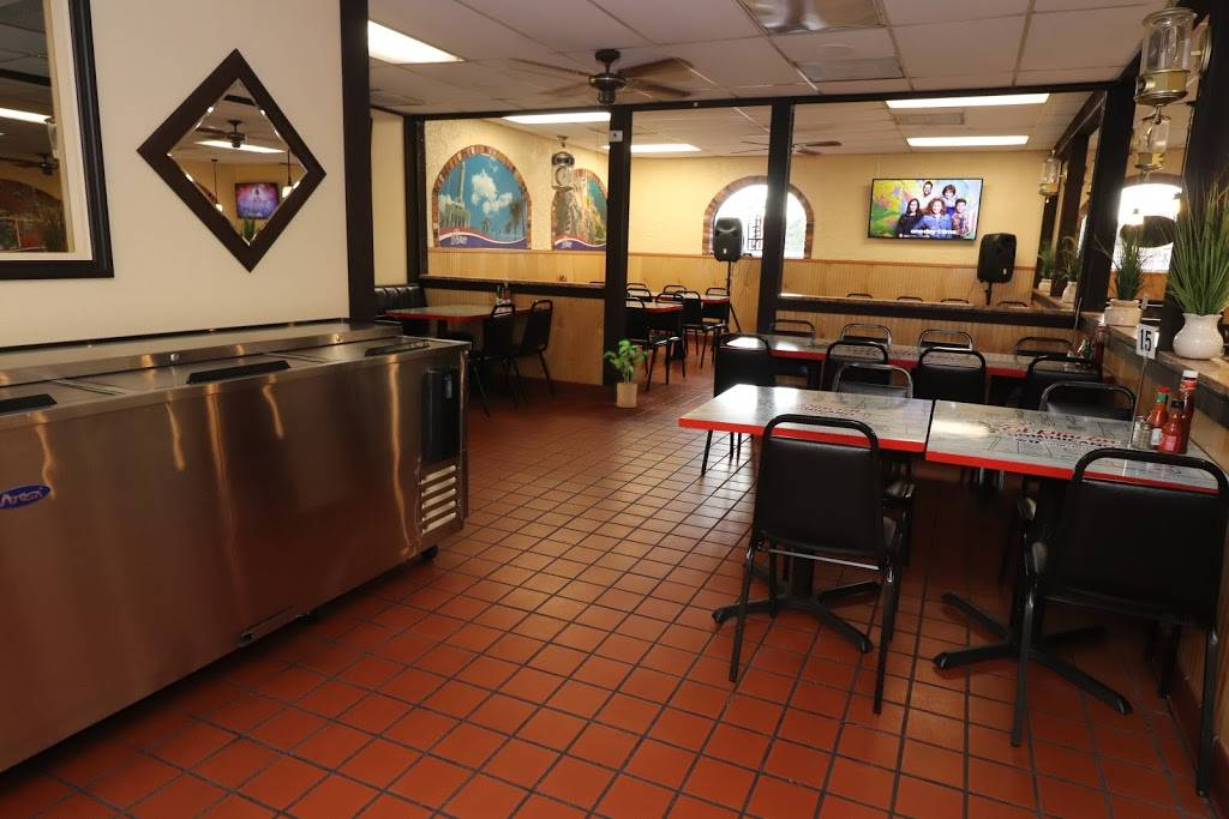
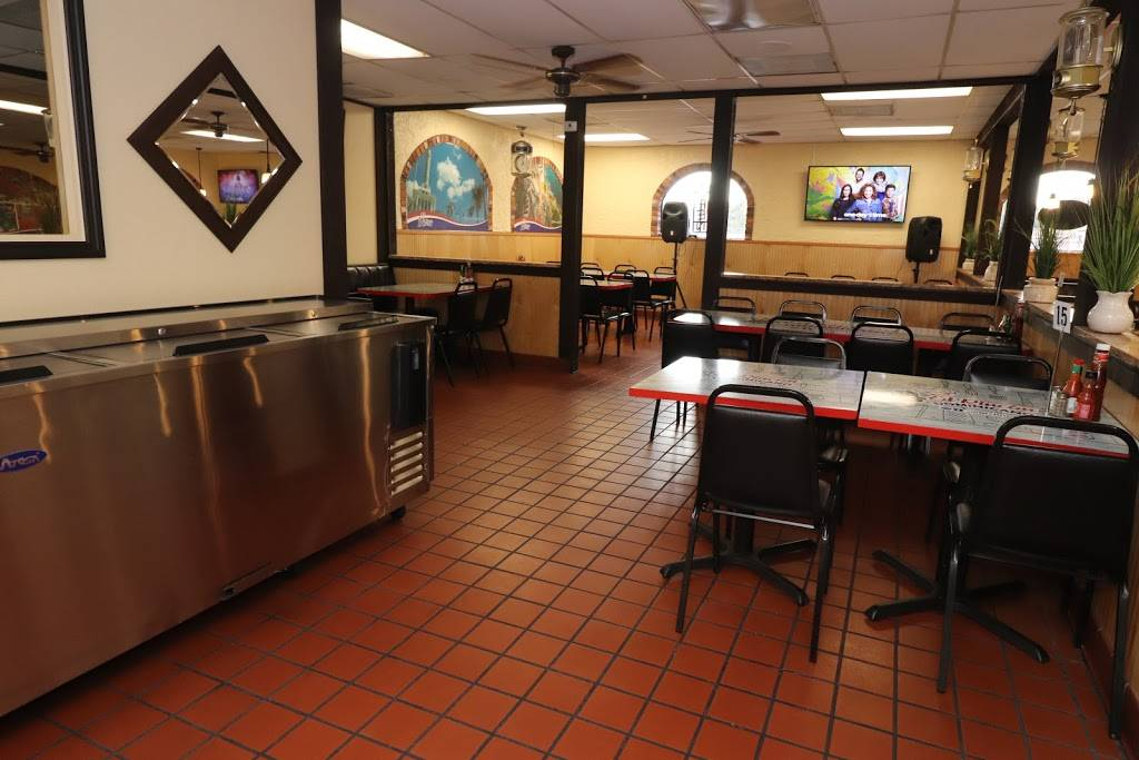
- house plant (624, 374)
